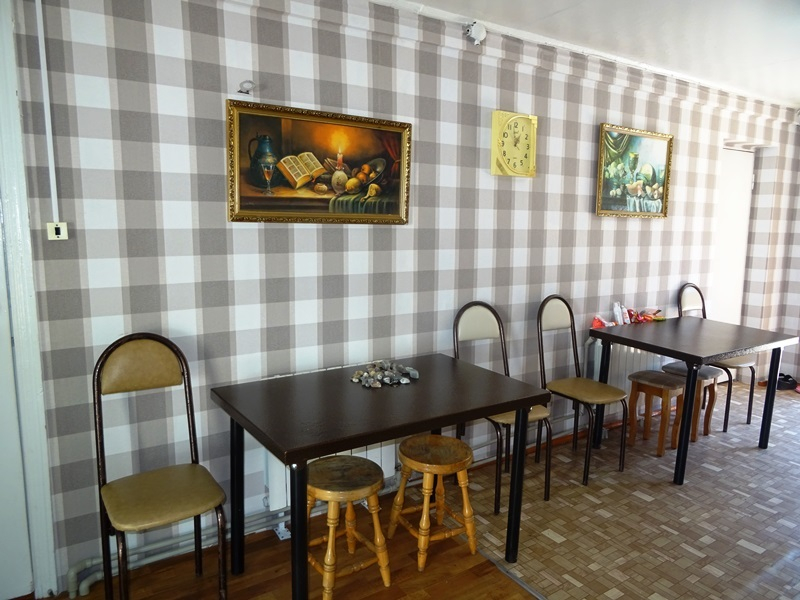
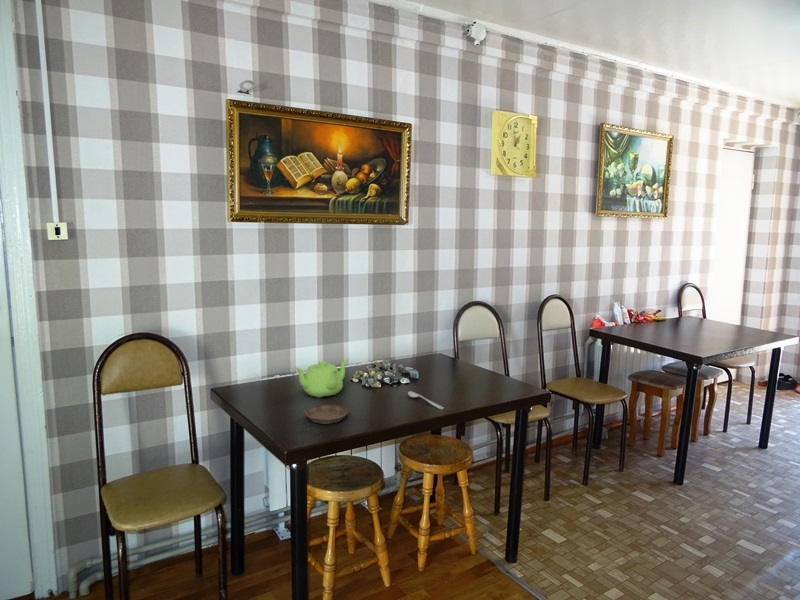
+ spoon (425, 399)
+ saucer (326, 414)
+ teapot (325, 378)
